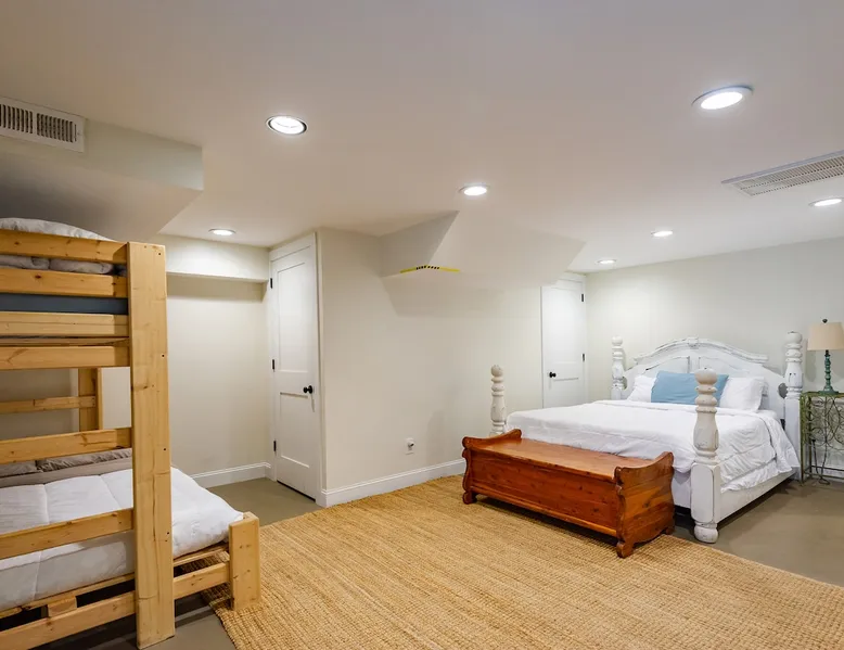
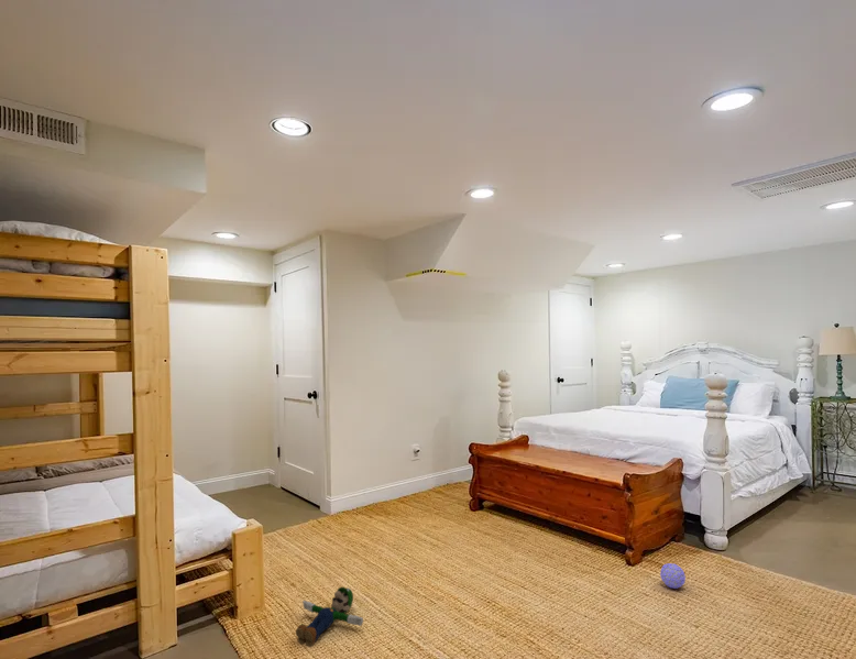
+ ball (672, 575)
+ plush toy (328, 612)
